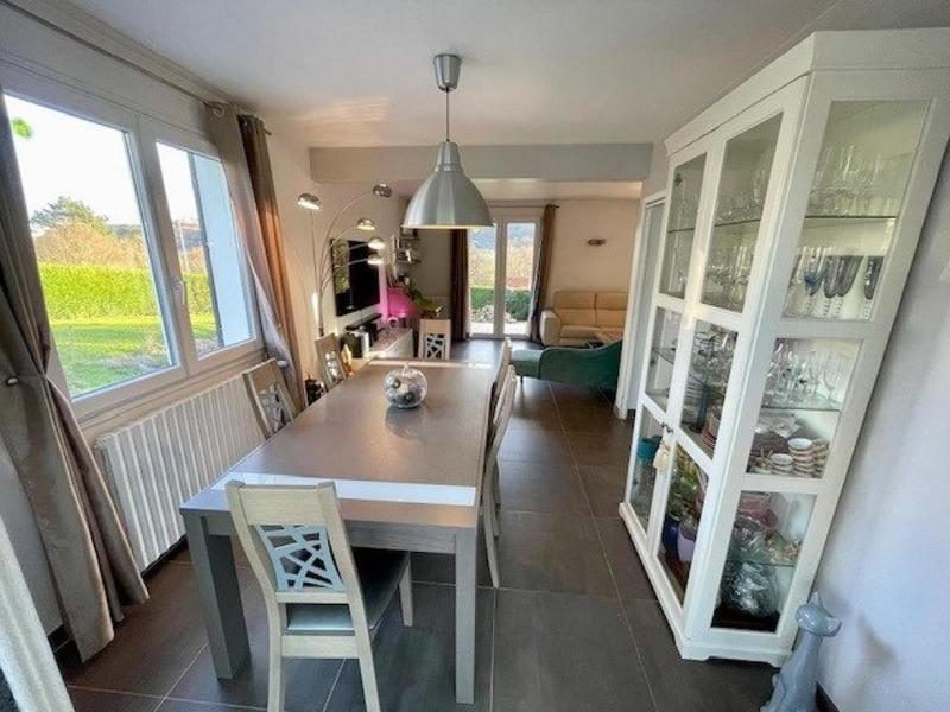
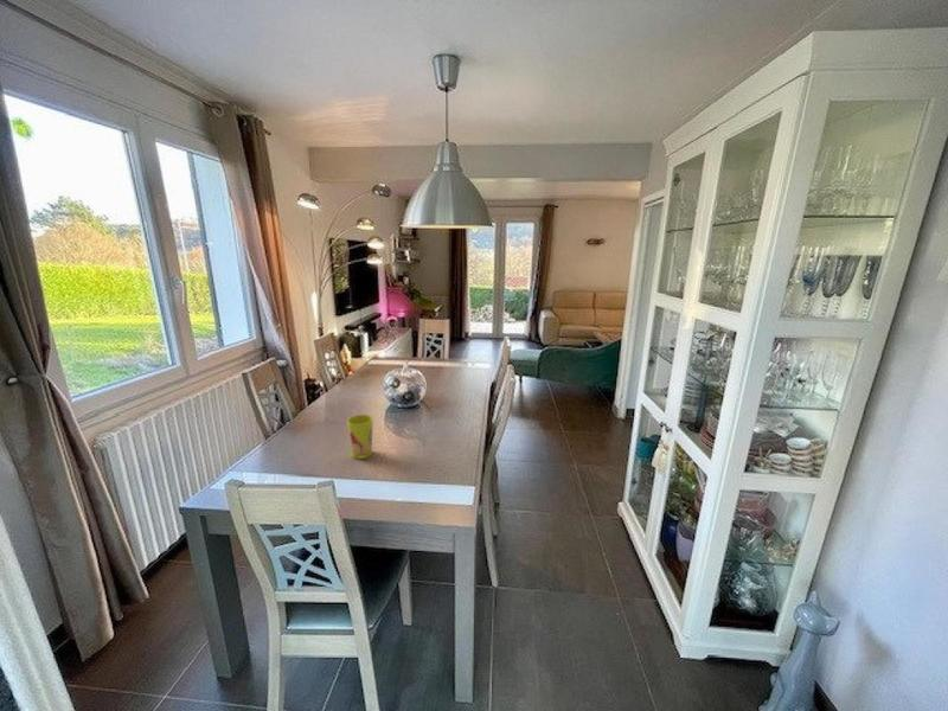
+ cup (360, 436)
